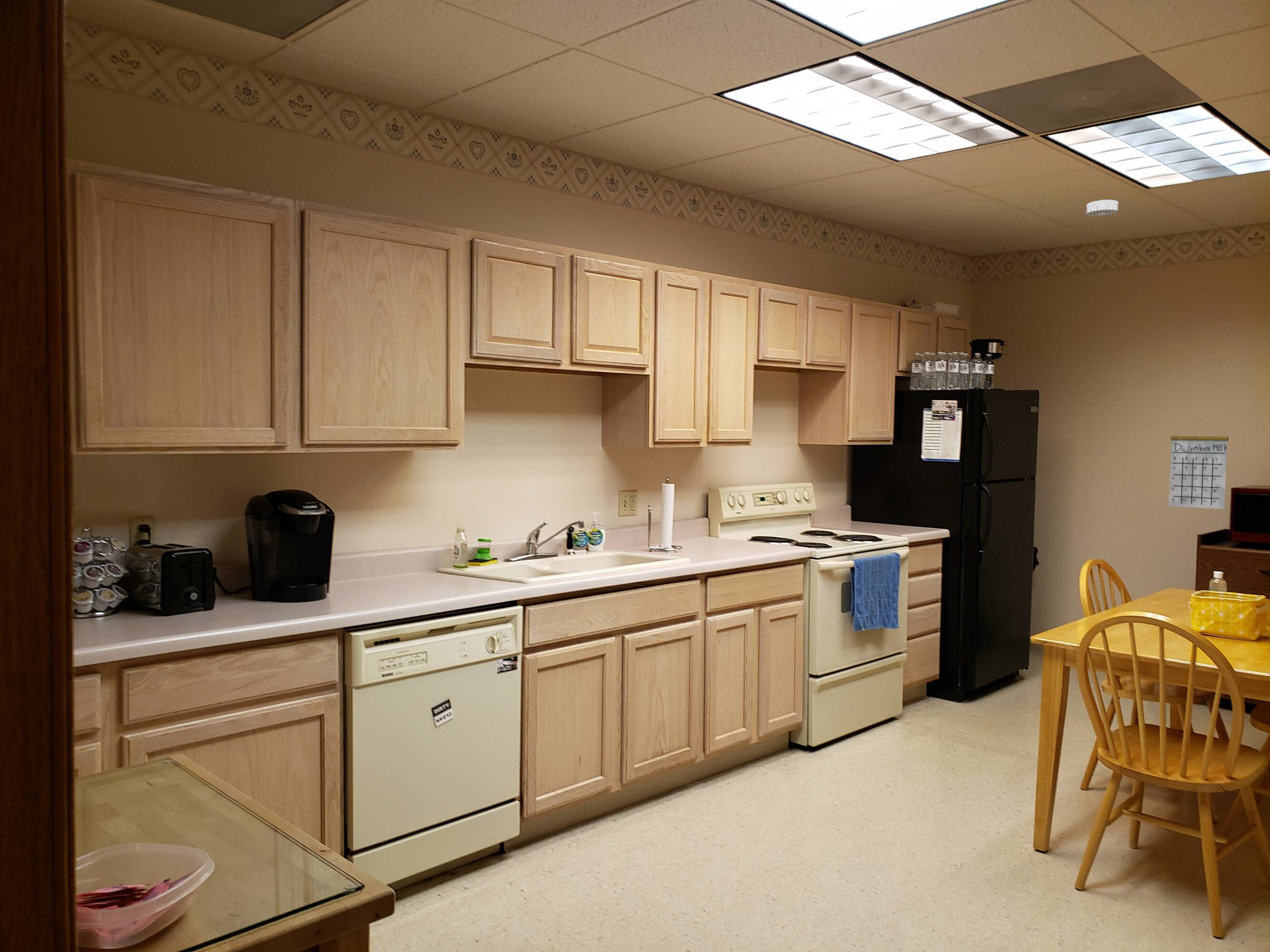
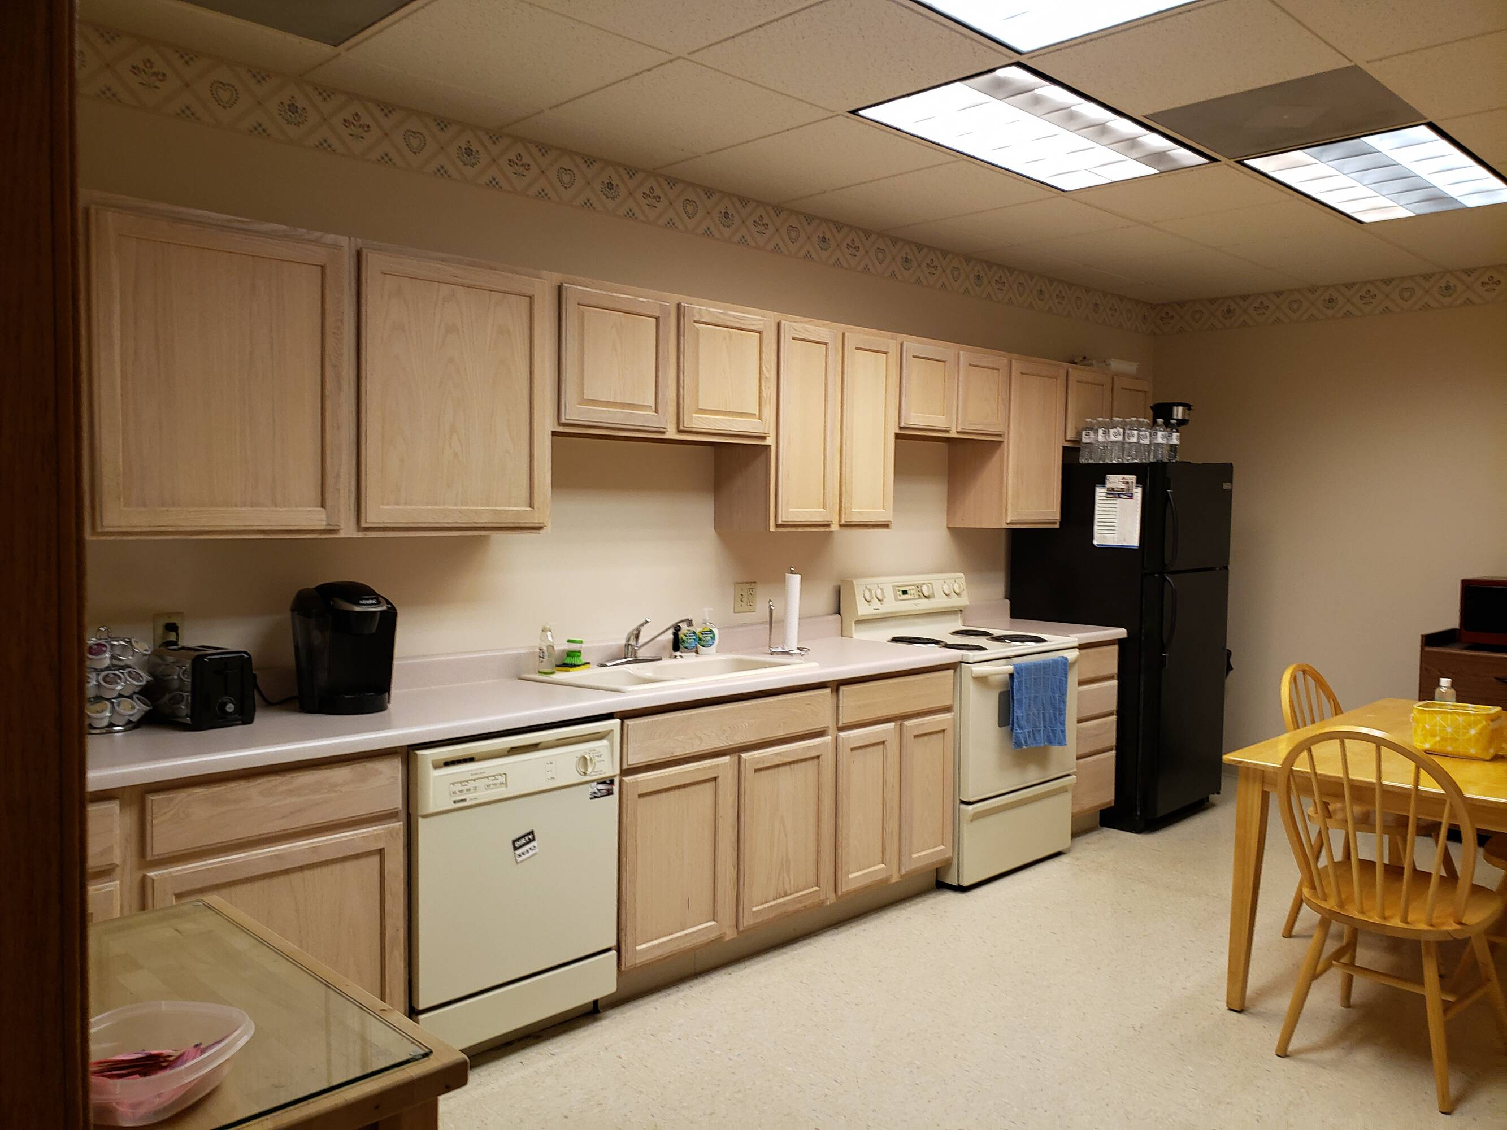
- smoke detector (1102, 207)
- calendar (1198, 463)
